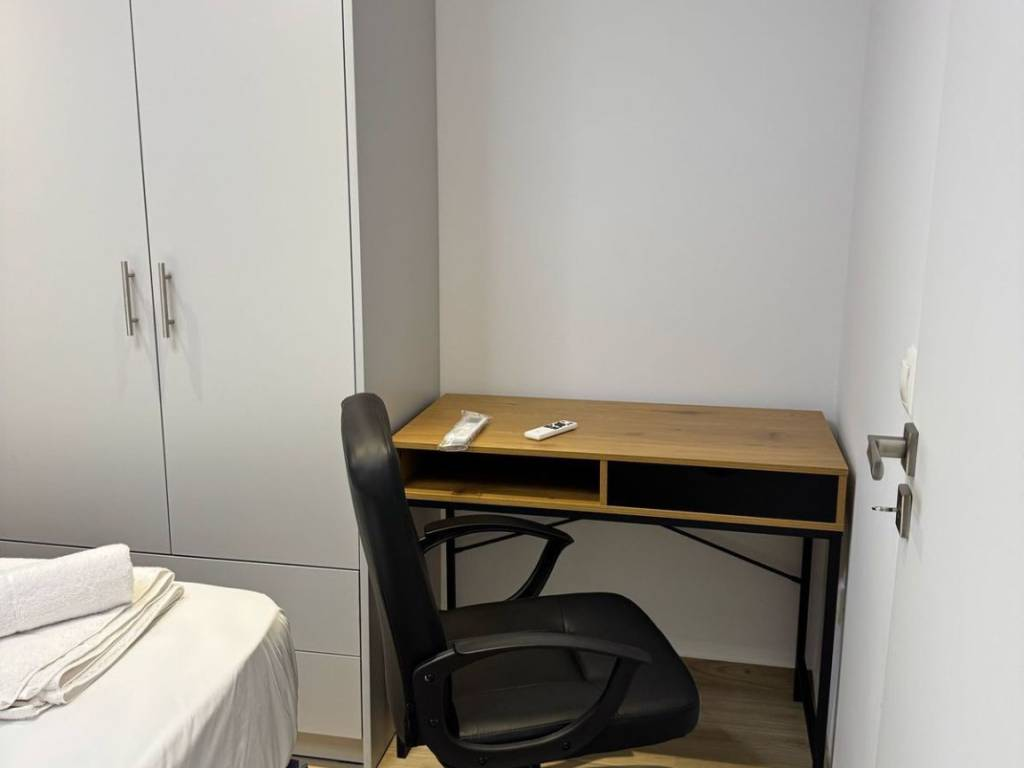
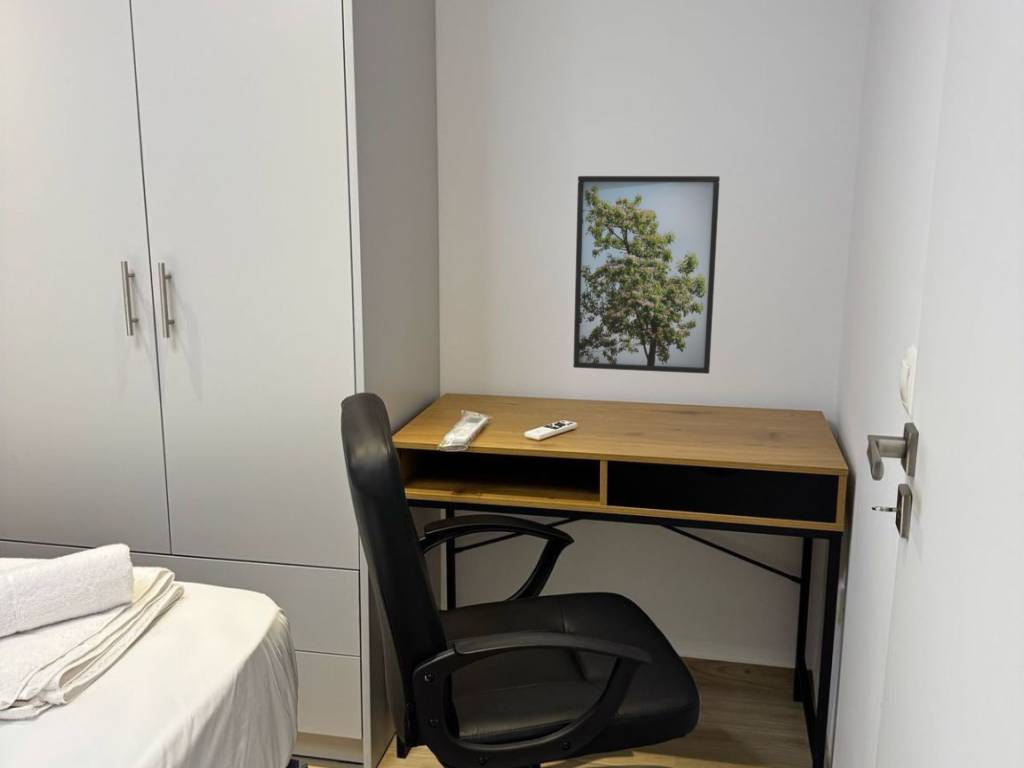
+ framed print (644, 275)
